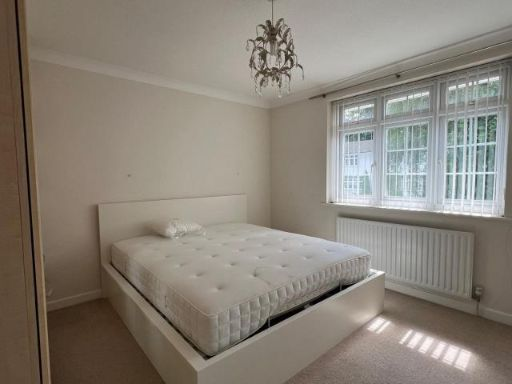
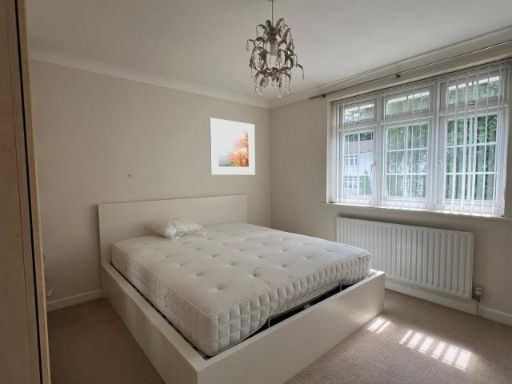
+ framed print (233, 148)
